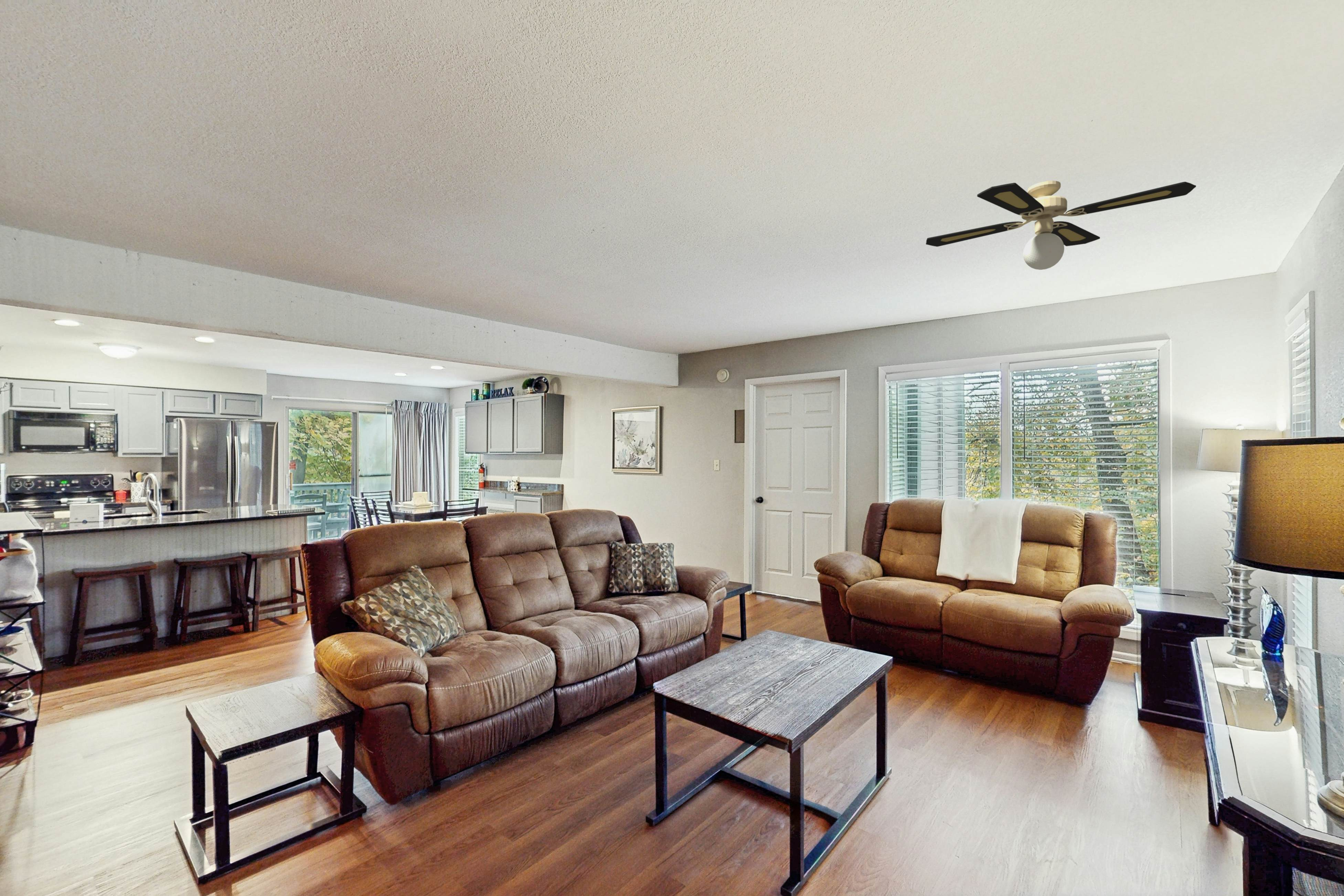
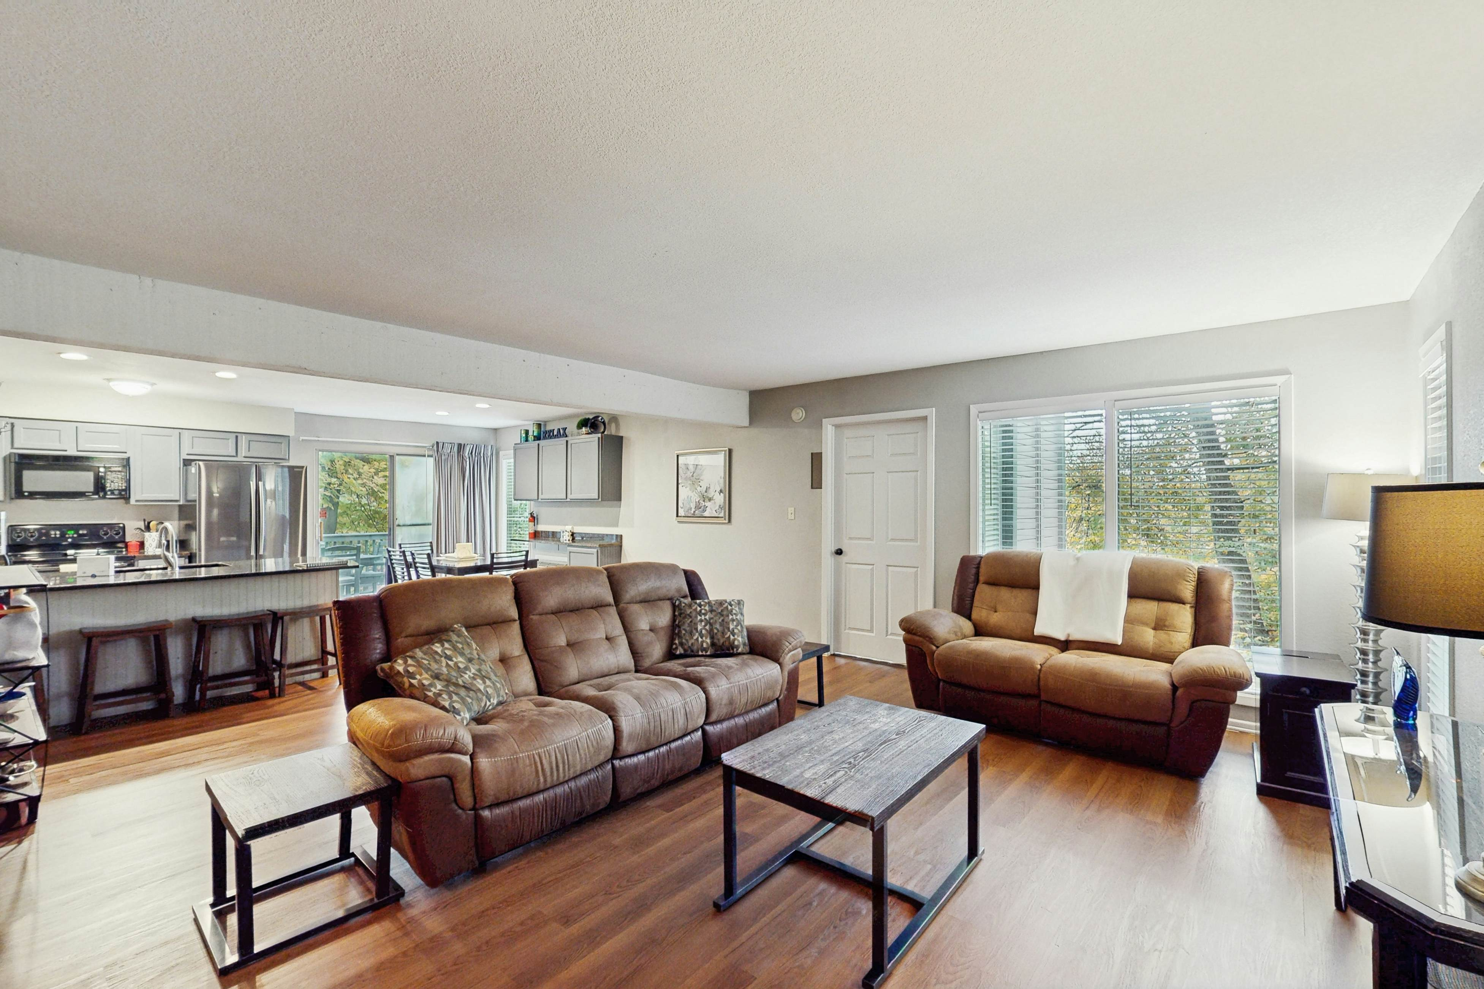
- ceiling fan (1044, 228)
